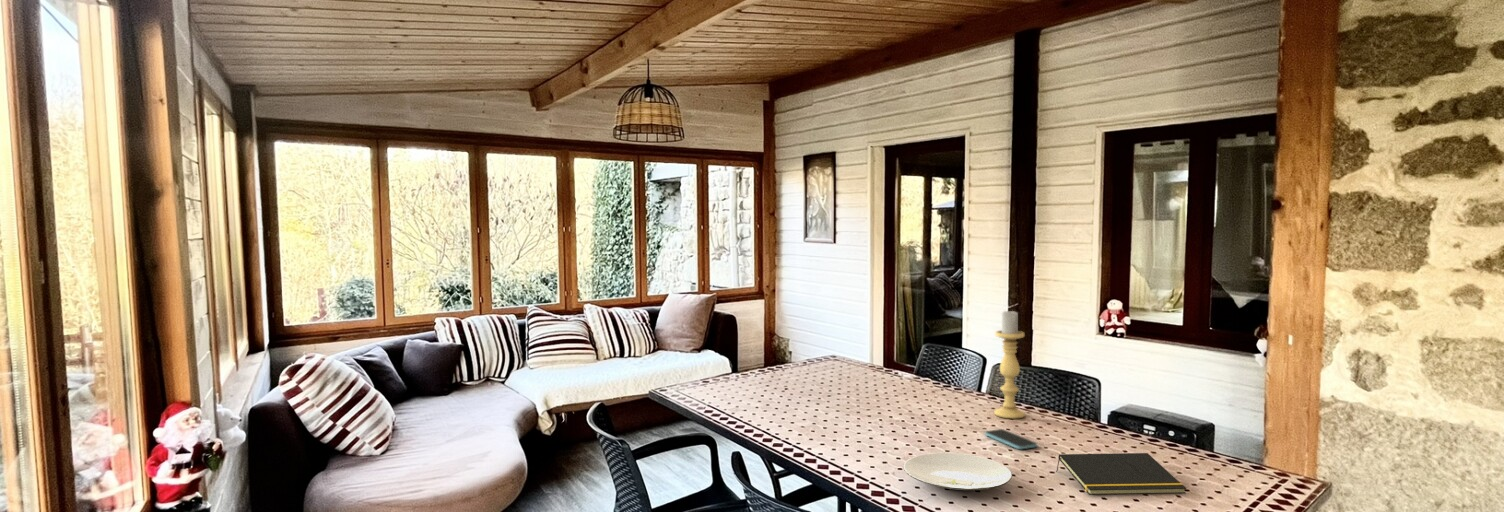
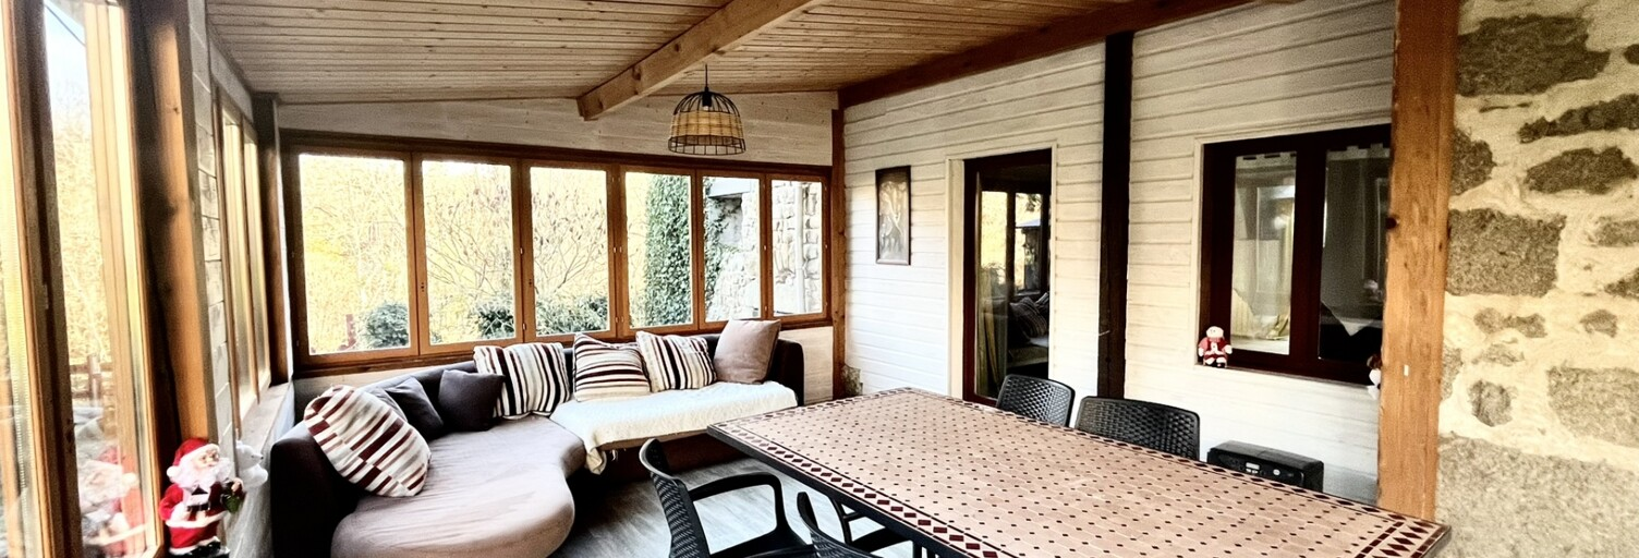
- smartphone (1010, 438)
- plate (956, 476)
- notepad (1119, 472)
- candle holder (1009, 362)
